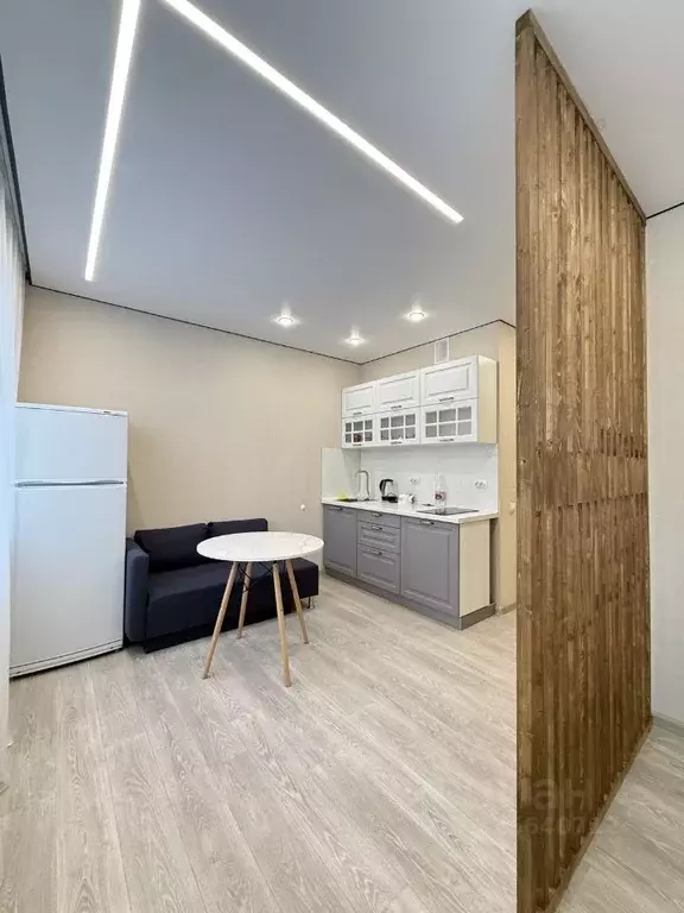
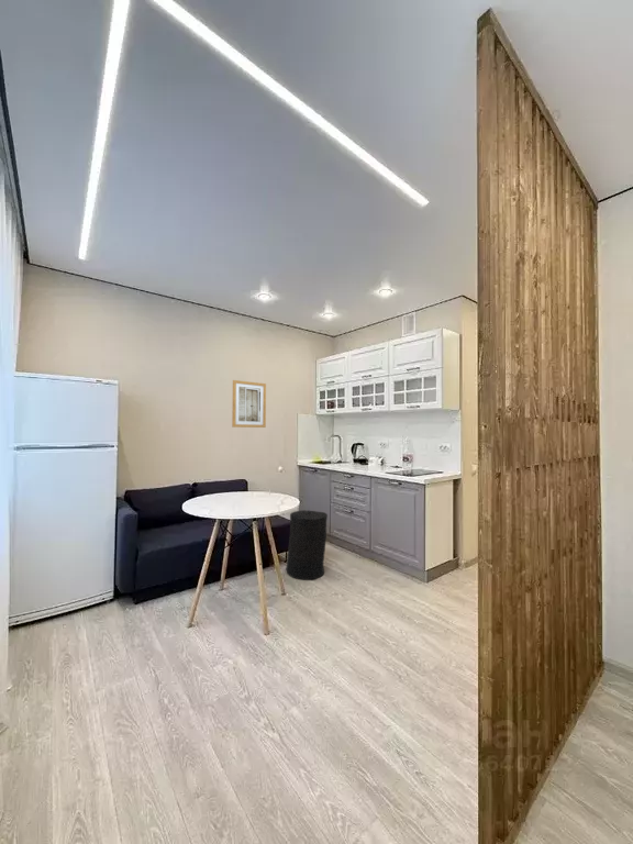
+ trash can (307, 540)
+ wall art (249, 404)
